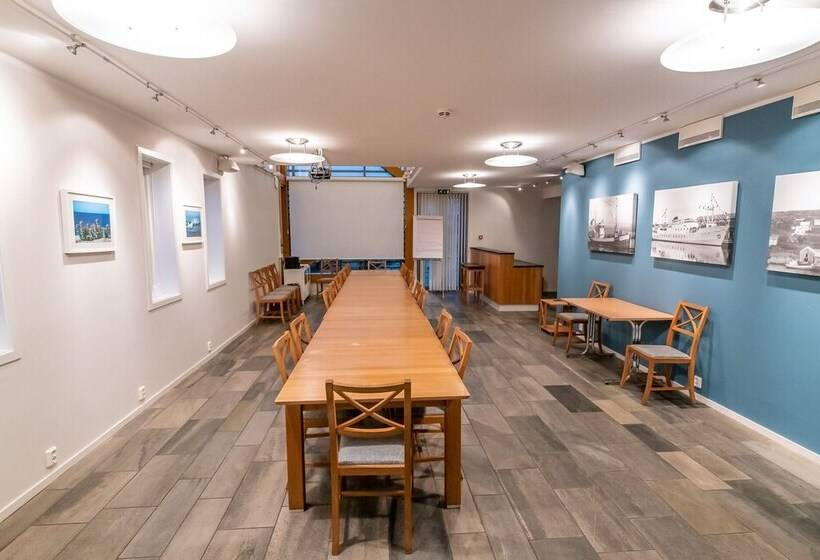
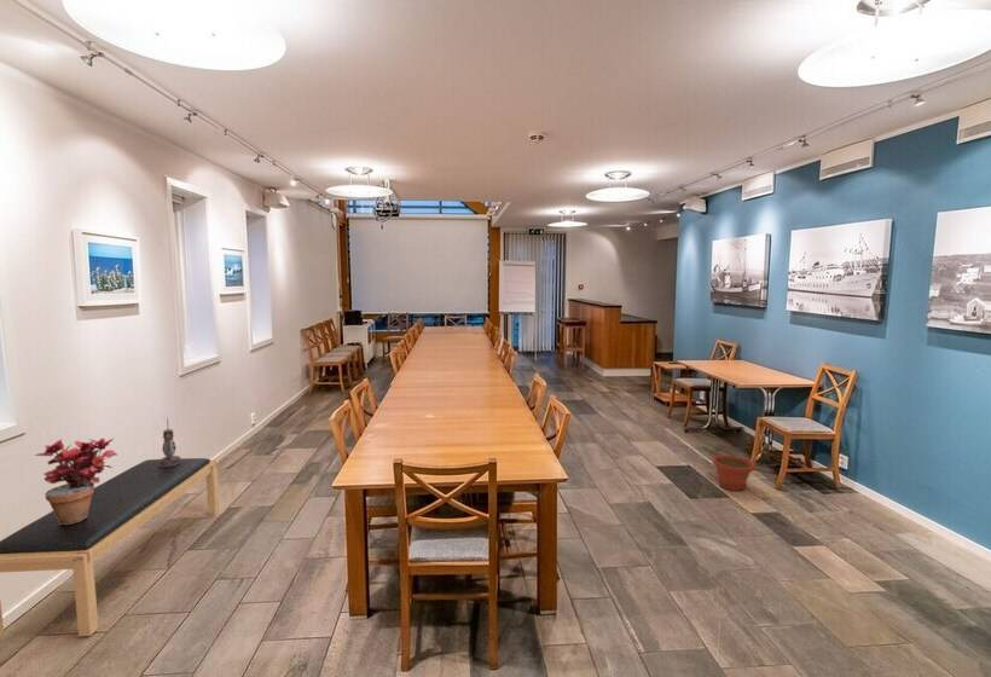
+ plant pot (732, 474)
+ bench (124, 526)
+ potted plant (77, 478)
+ lantern (168, 440)
